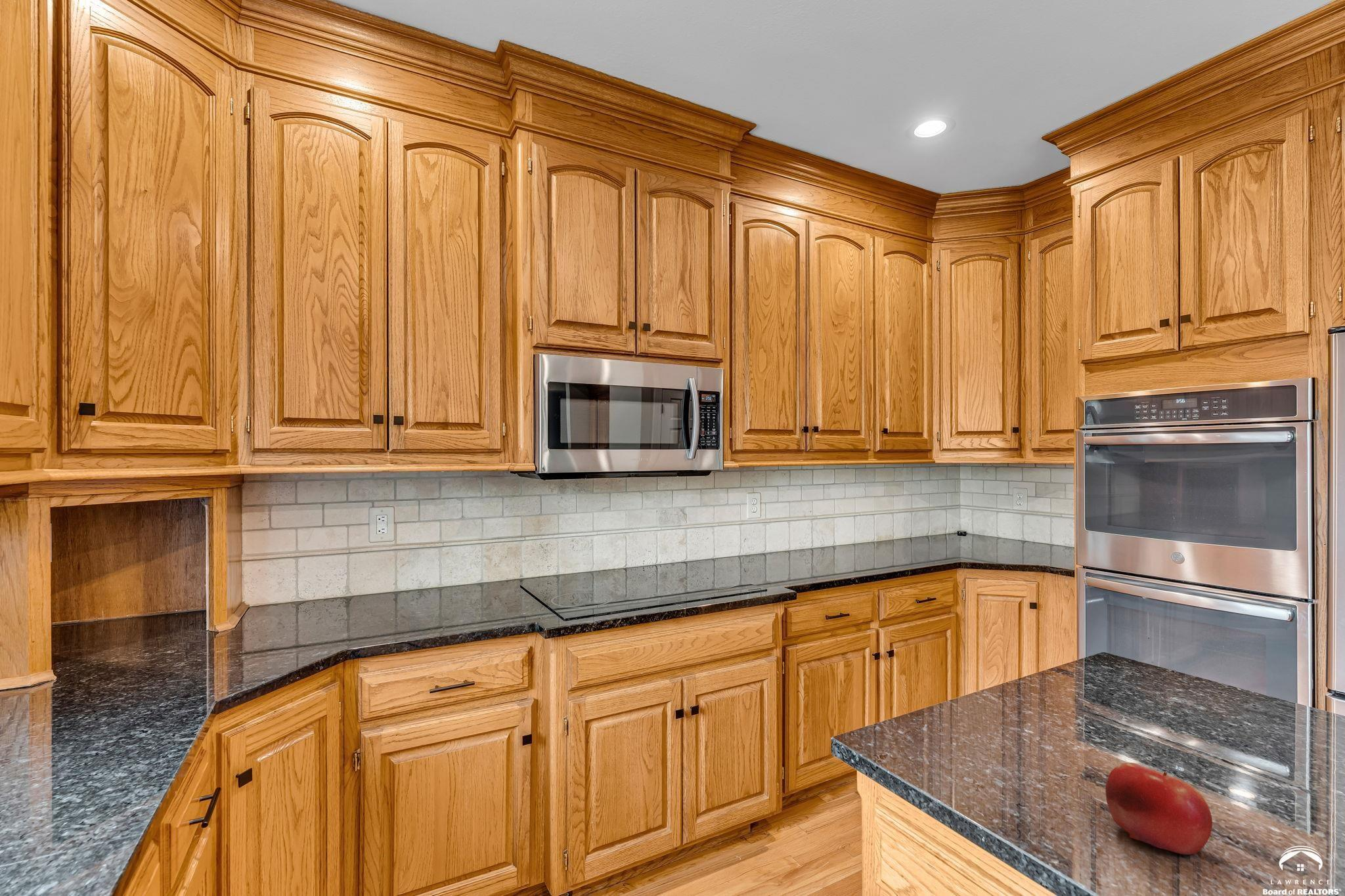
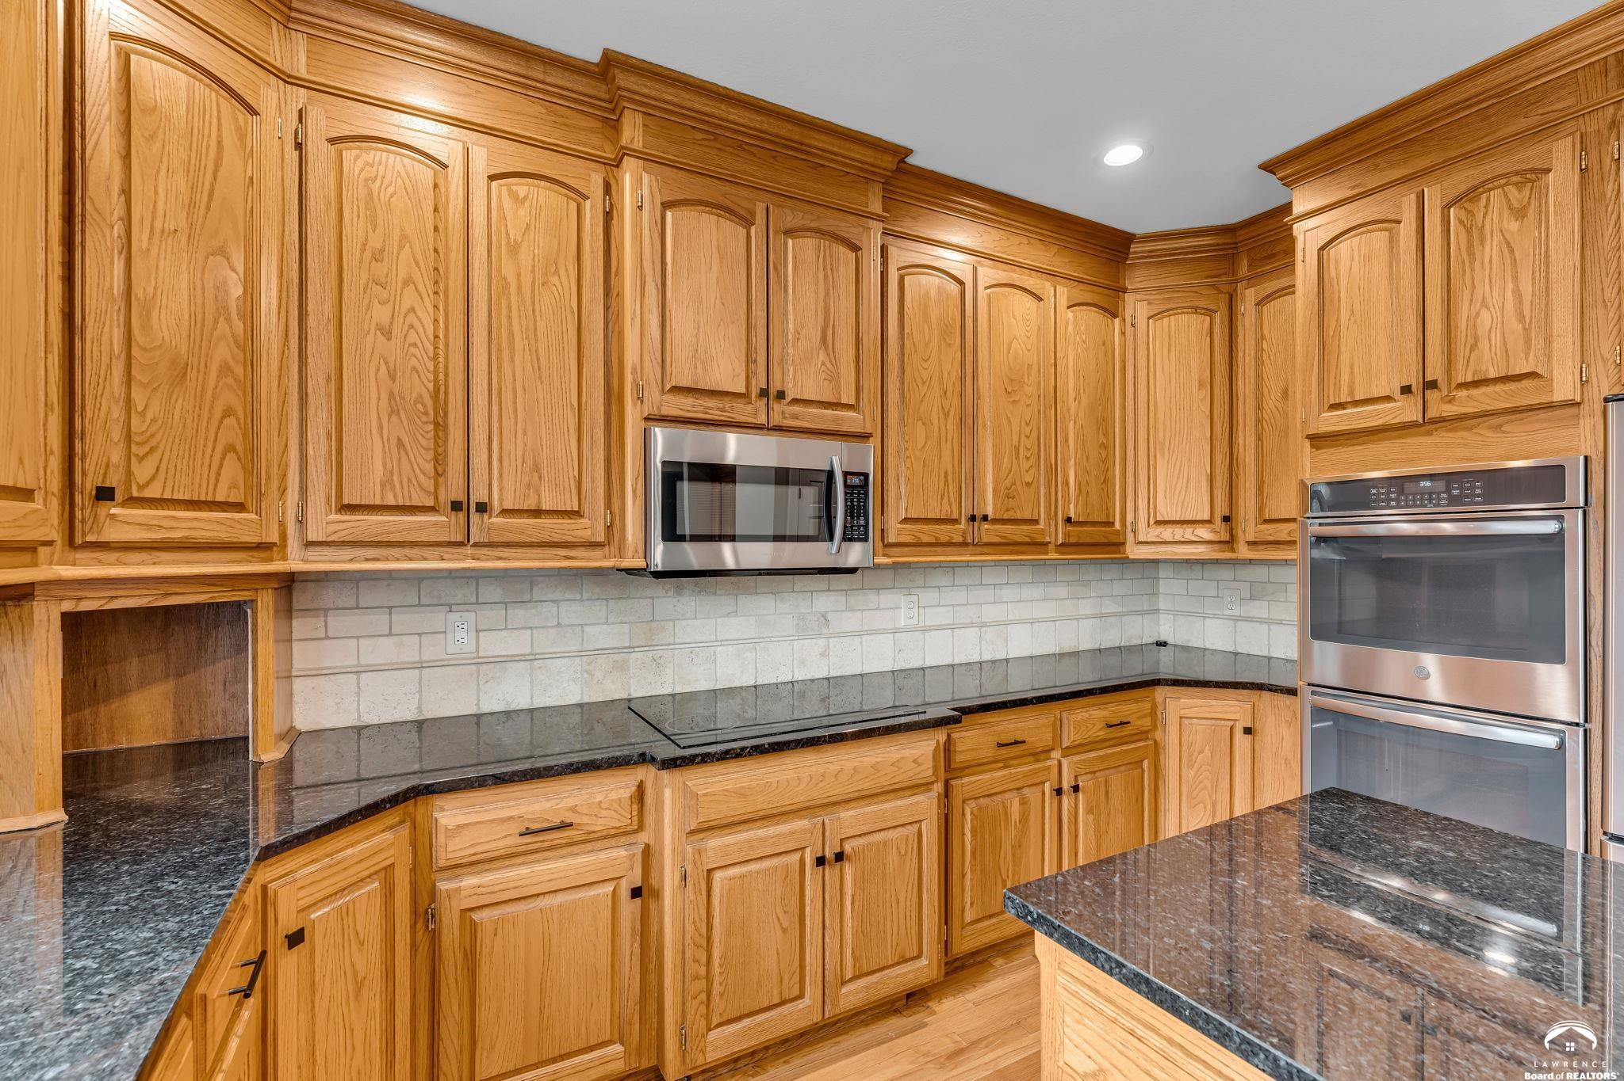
- fruit (1153, 802)
